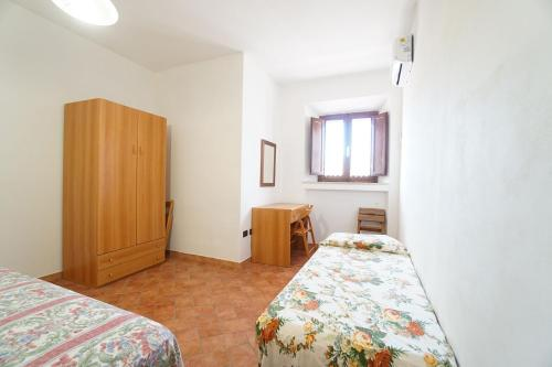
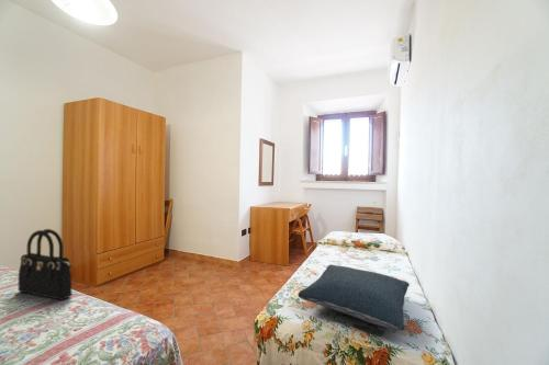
+ handbag (45, 262)
+ pillow (356, 290)
